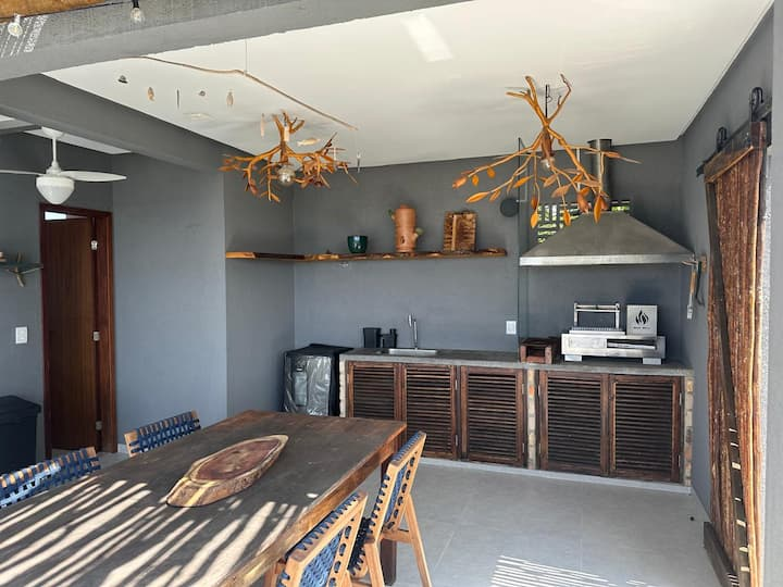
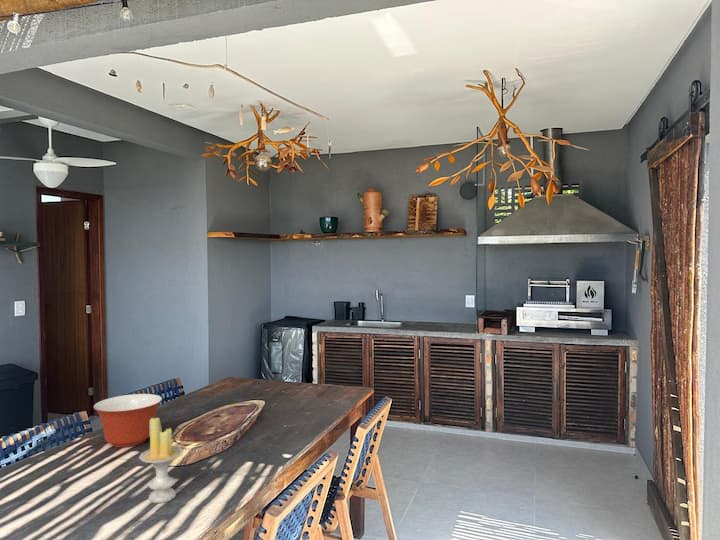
+ mixing bowl (129, 421)
+ candle (161, 456)
